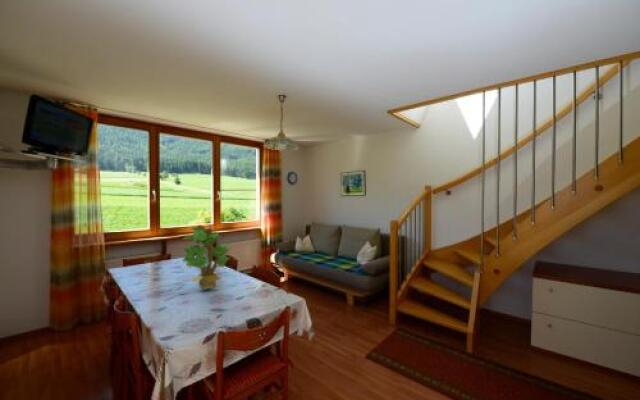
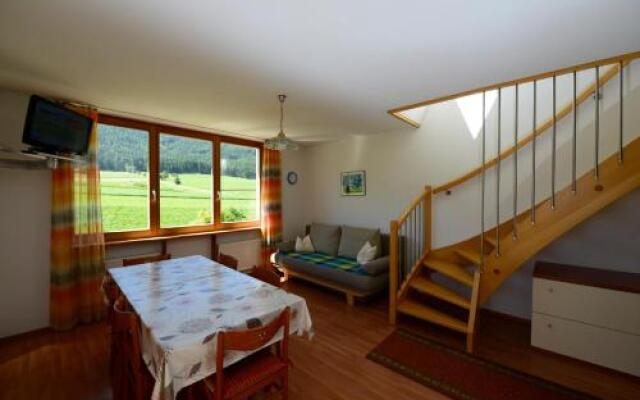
- flower bouquet (208, 256)
